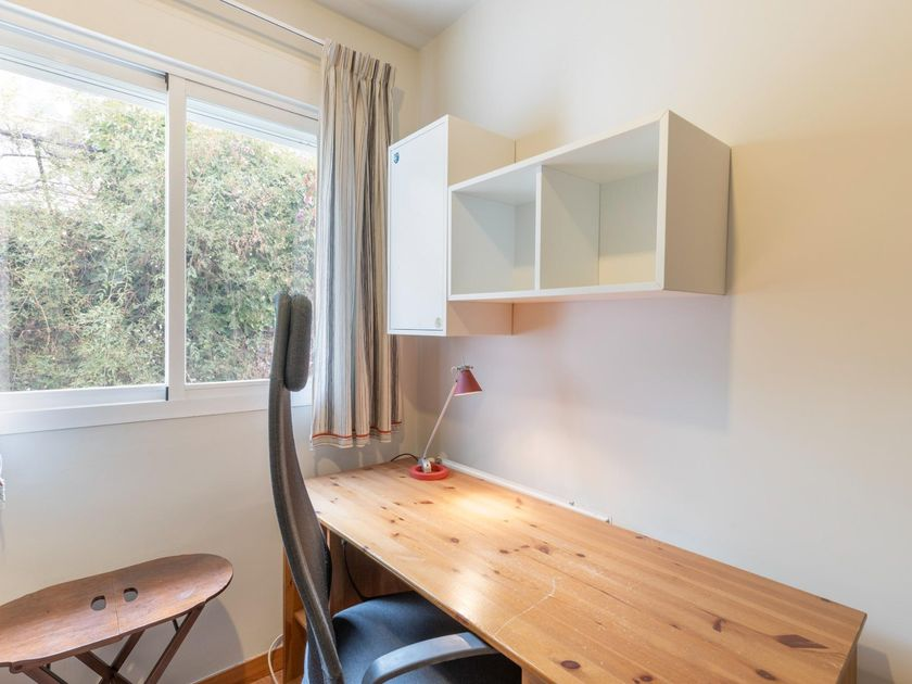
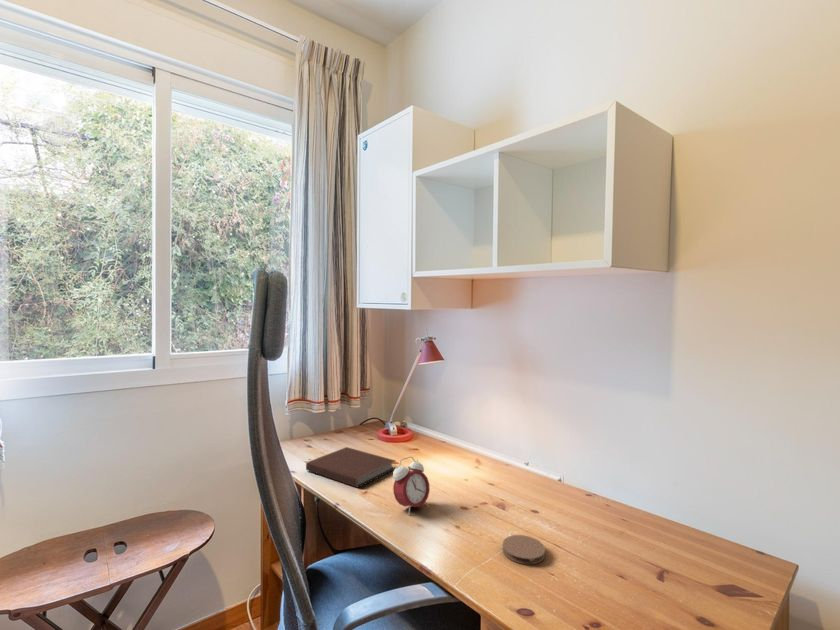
+ notebook (351, 465)
+ alarm clock (411, 483)
+ coaster (523, 548)
